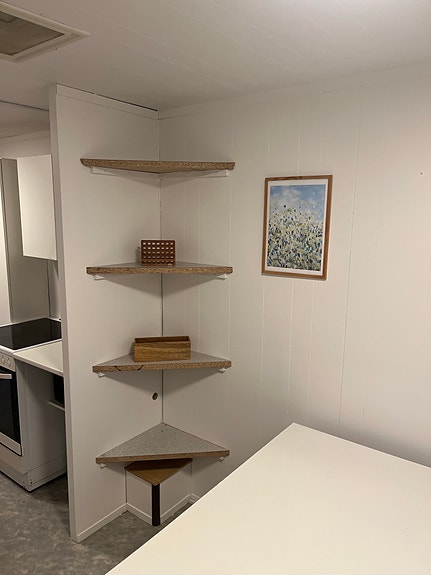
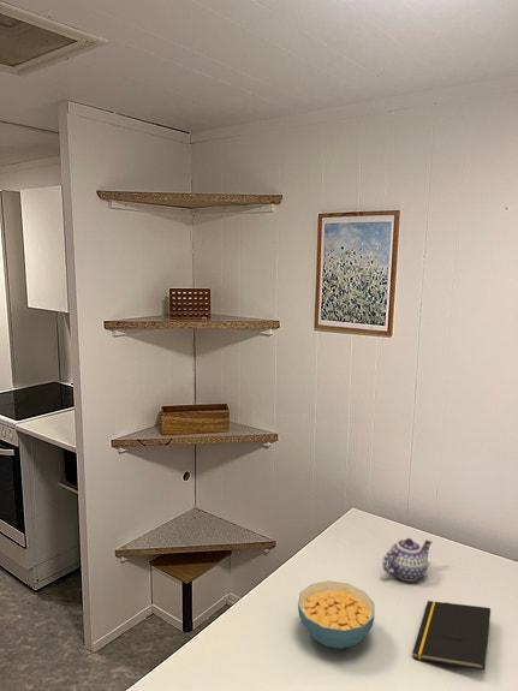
+ notepad (453, 631)
+ cereal bowl (335, 620)
+ teapot (407, 556)
